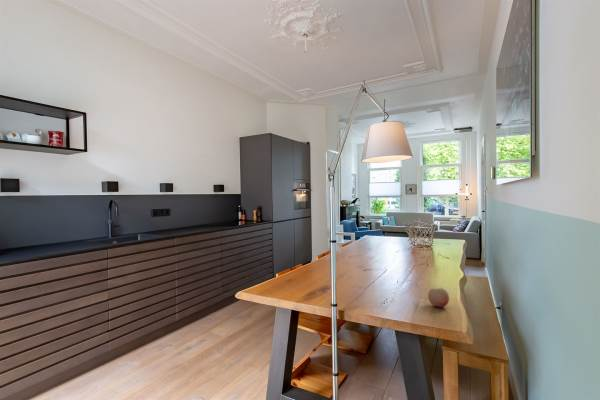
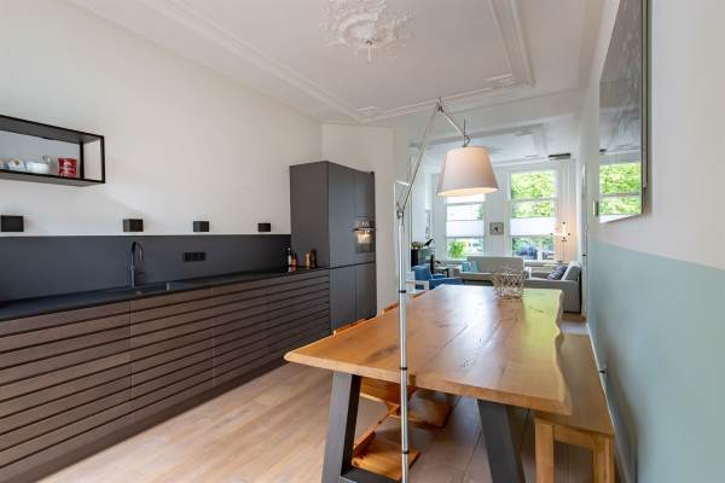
- fruit (438, 297)
